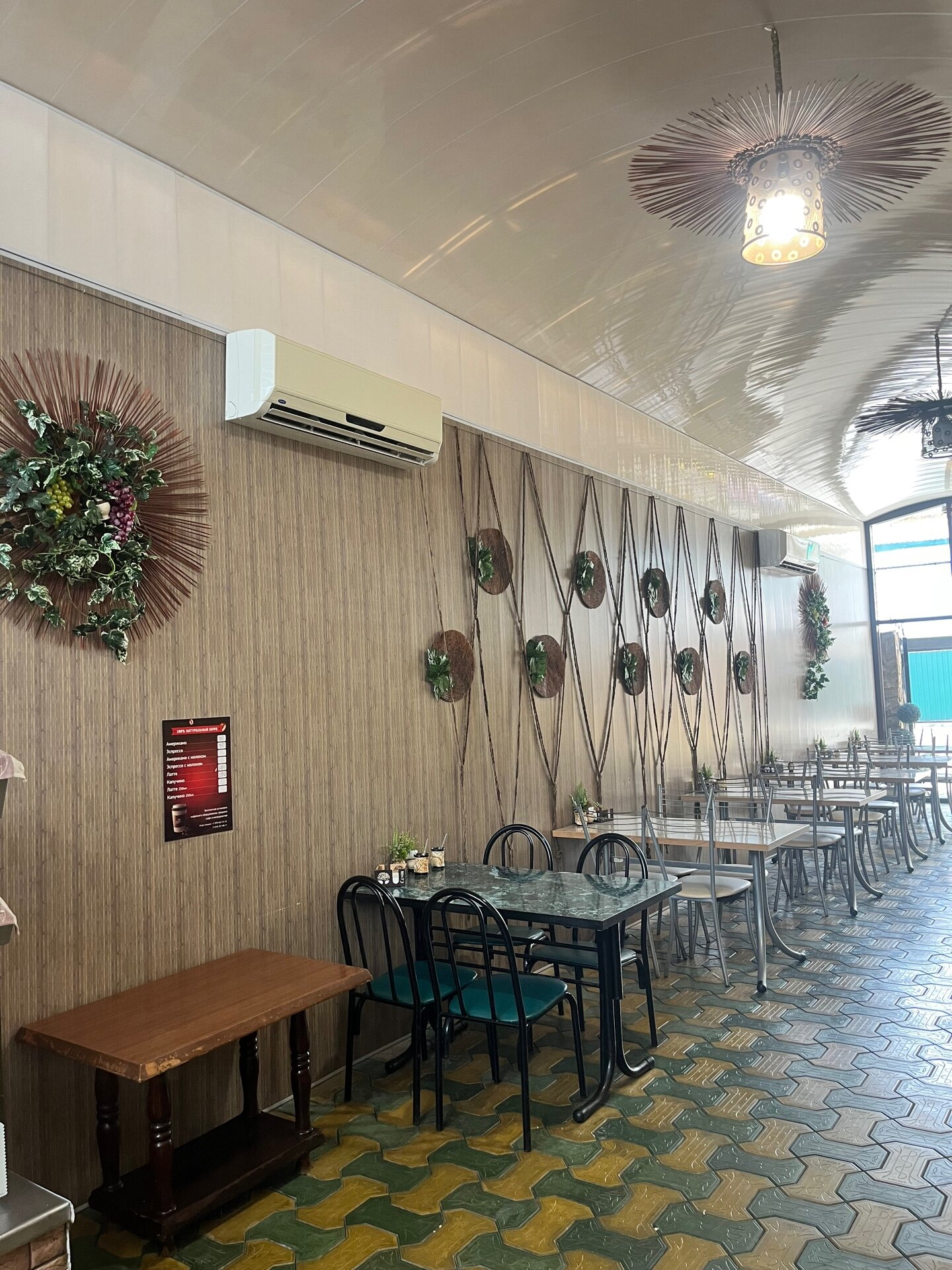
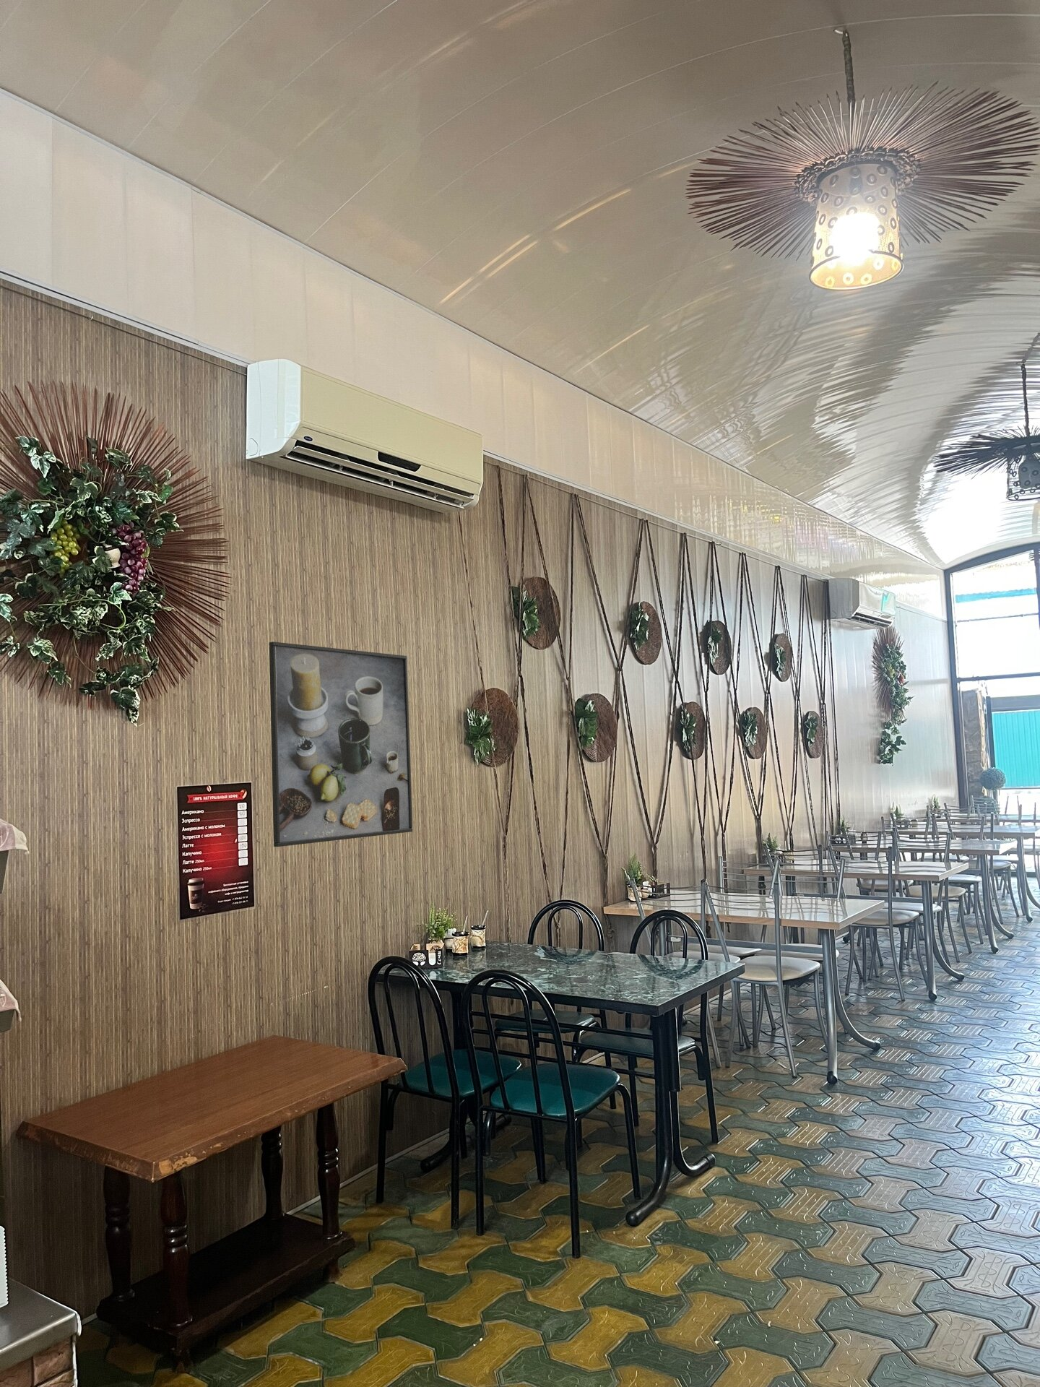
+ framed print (345, 744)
